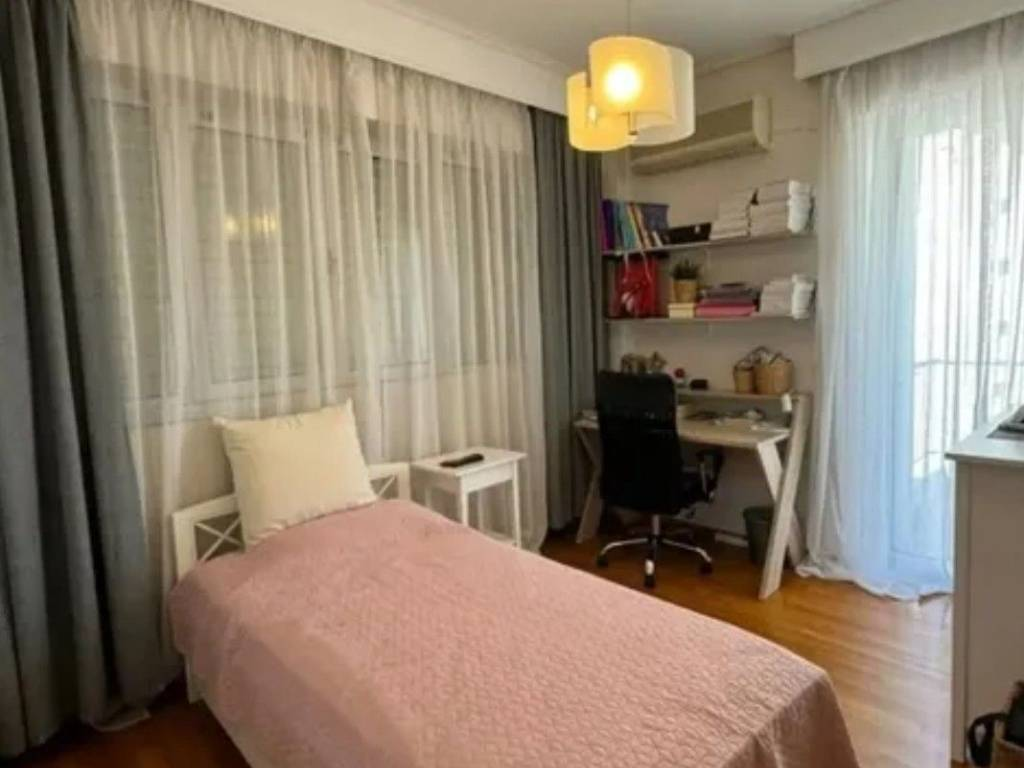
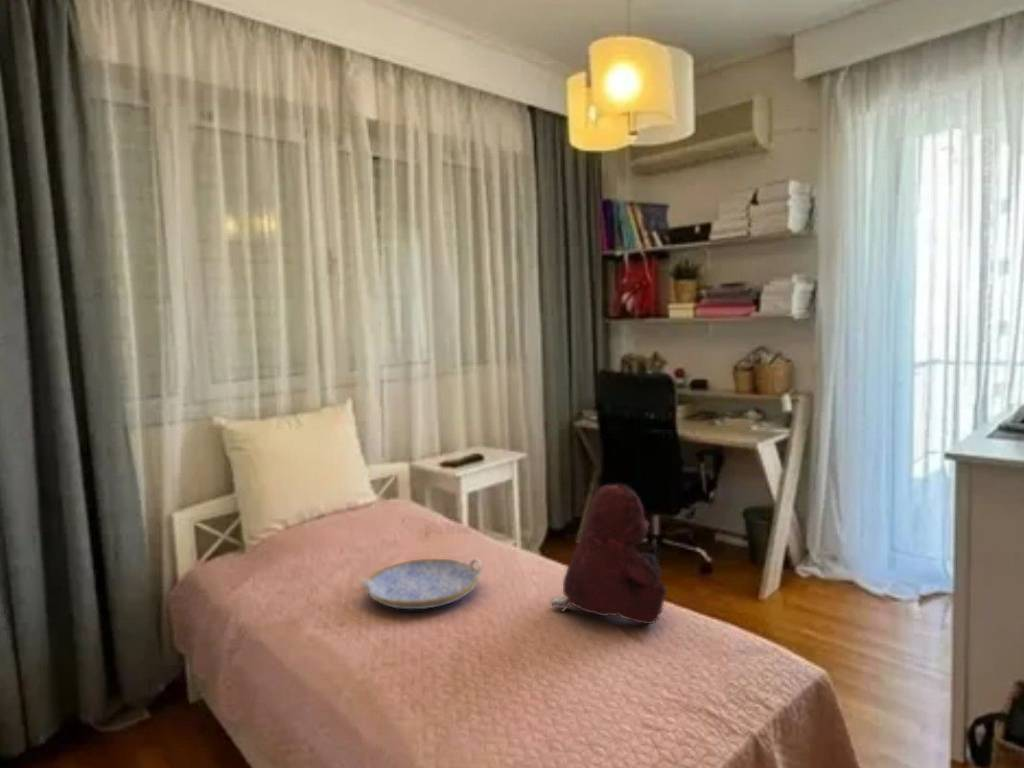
+ serving tray (423, 580)
+ teddy bear (601, 548)
